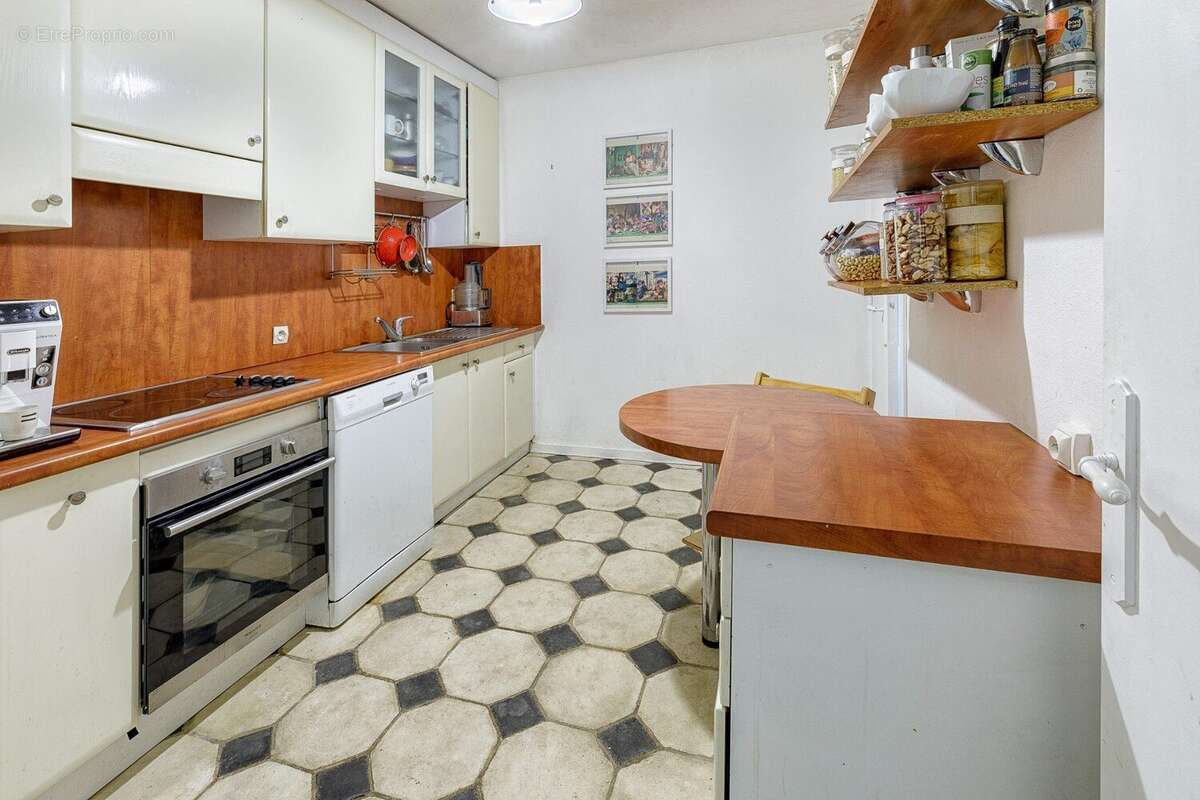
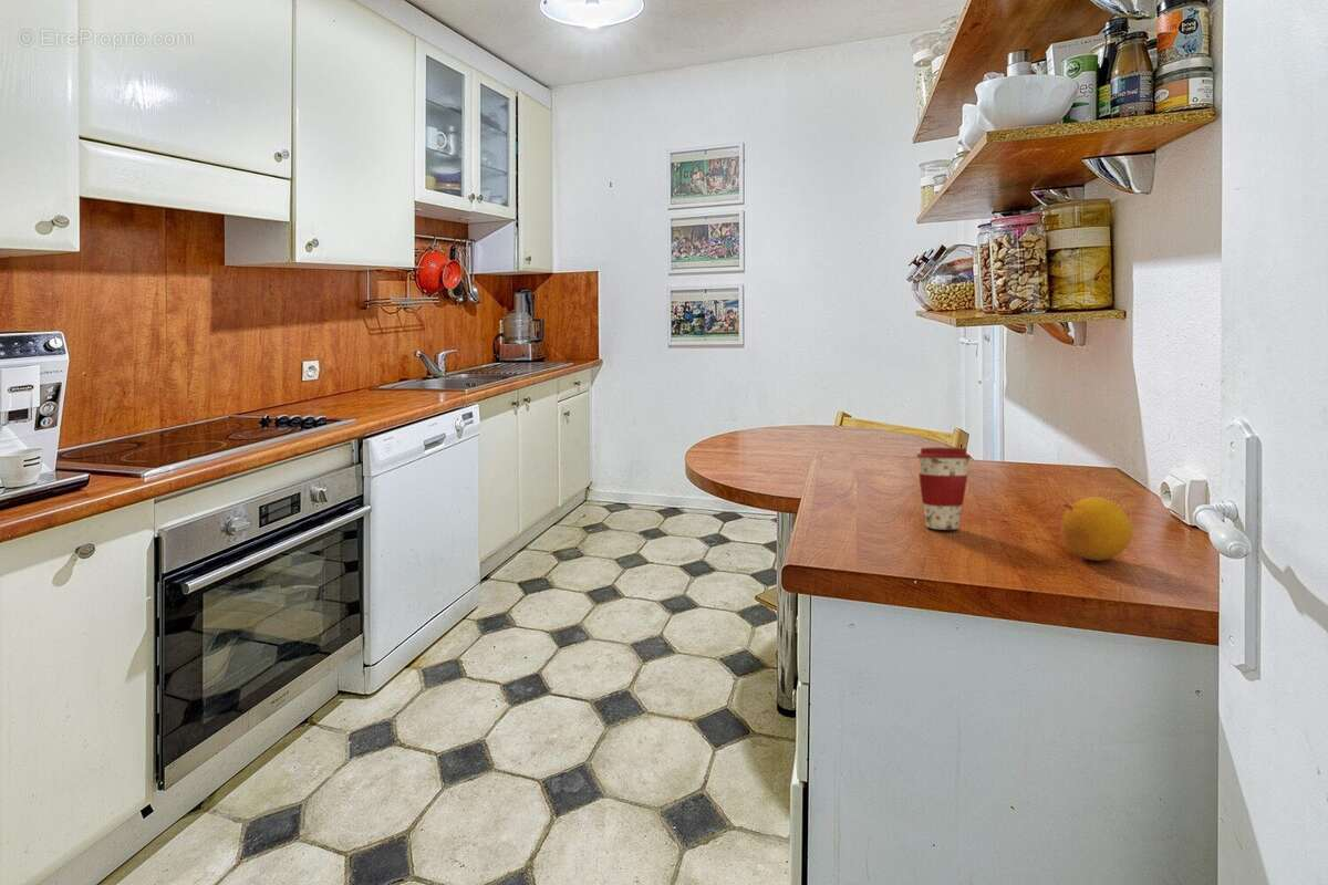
+ coffee cup (943, 487)
+ fruit (1096, 528)
